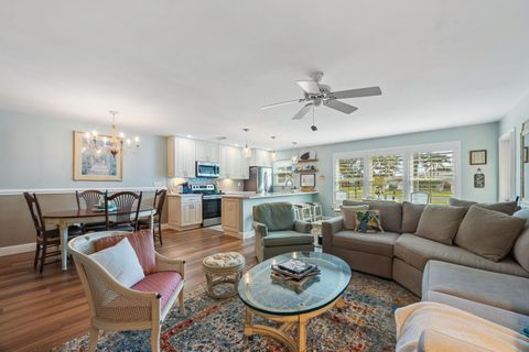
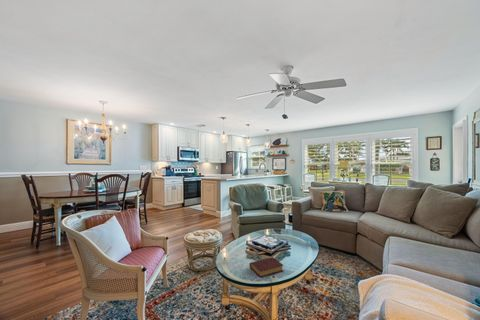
+ book (266, 266)
